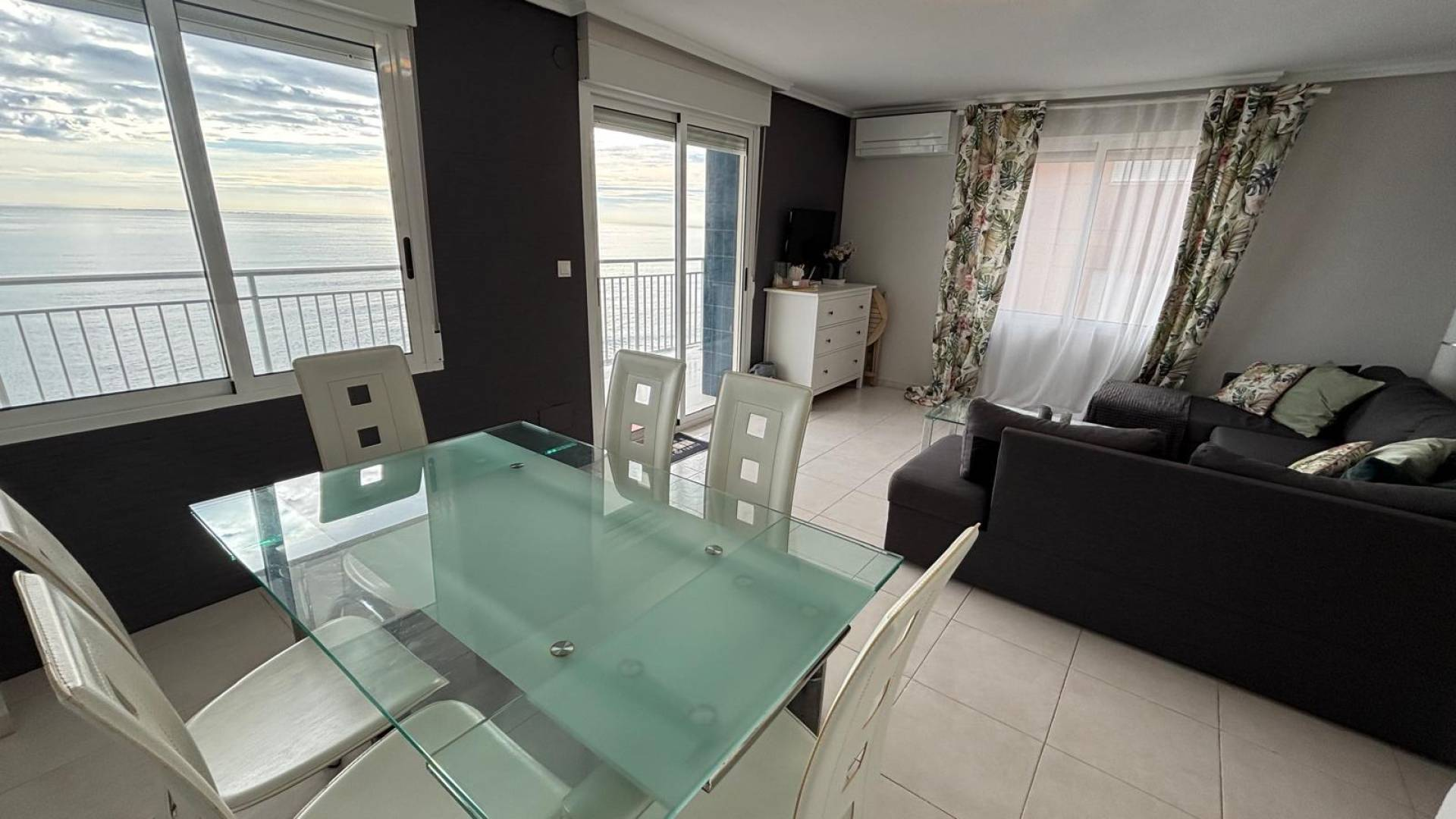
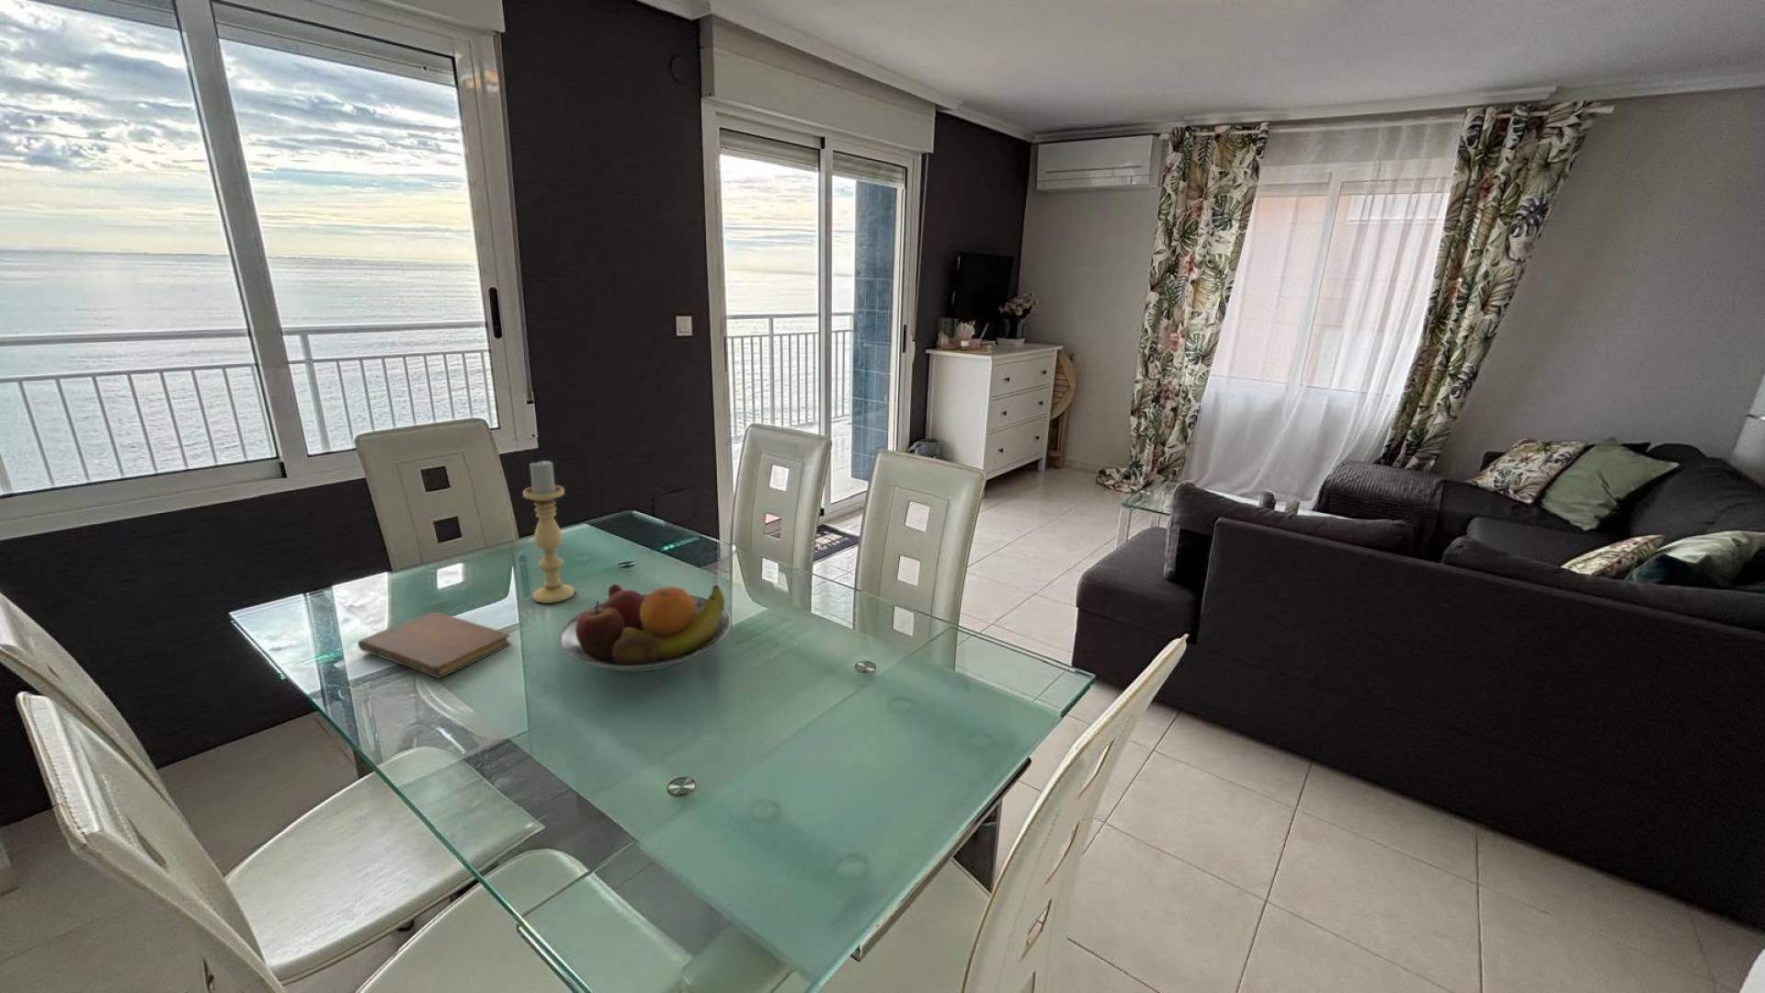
+ notebook (435, 641)
+ candle holder (547, 529)
+ fruit bowl (647, 620)
